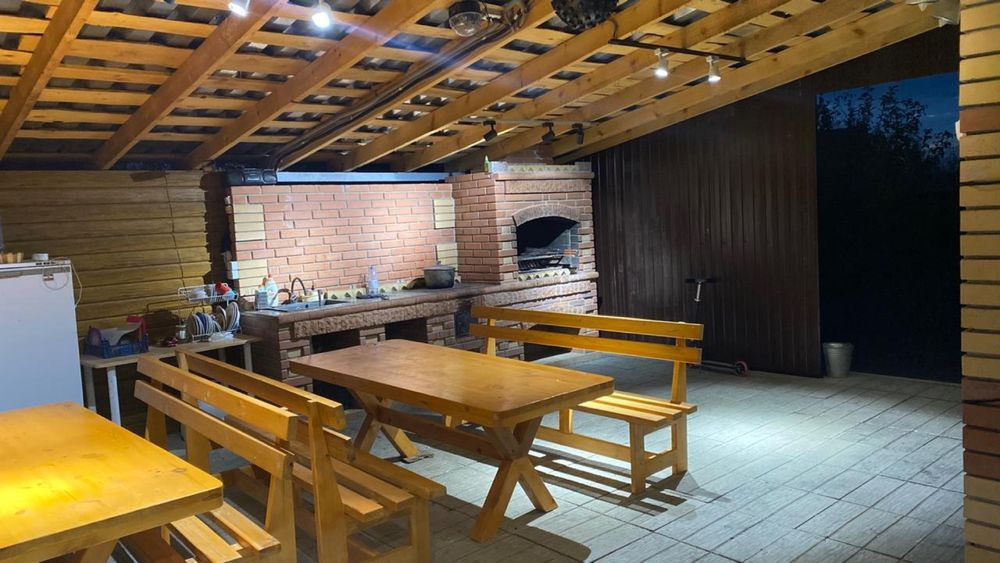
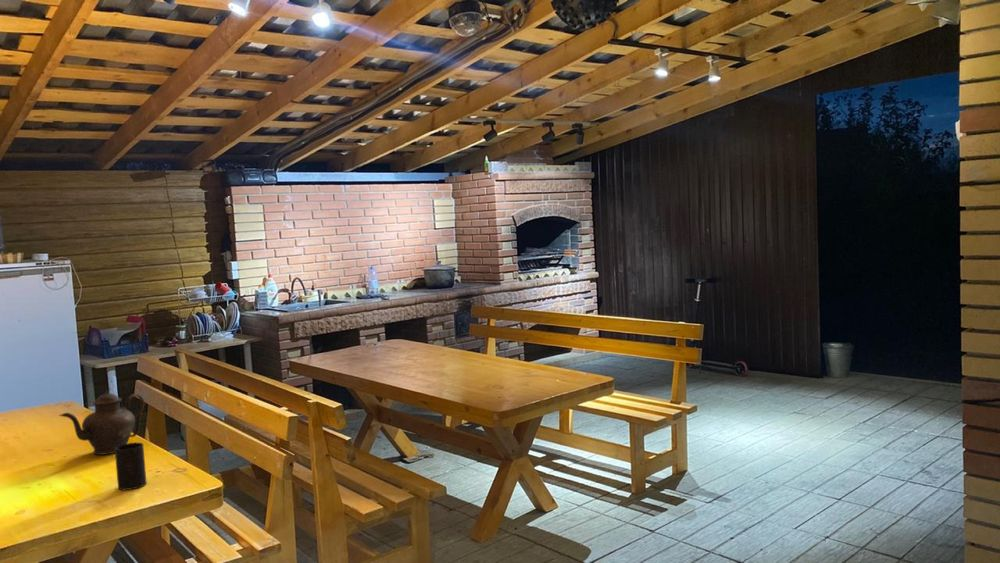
+ teapot (104, 420)
+ cup (130, 465)
